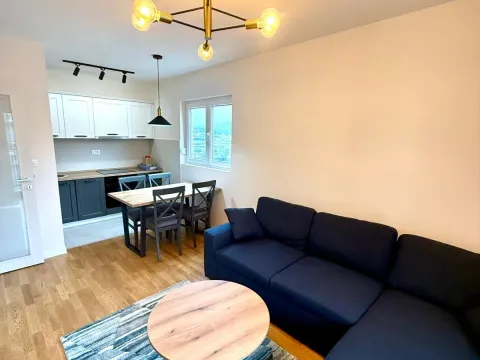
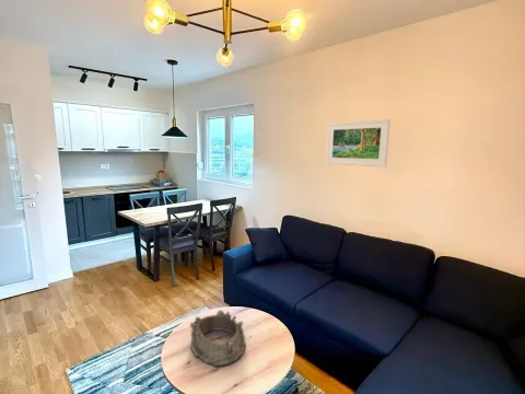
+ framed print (354, 143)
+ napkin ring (218, 329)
